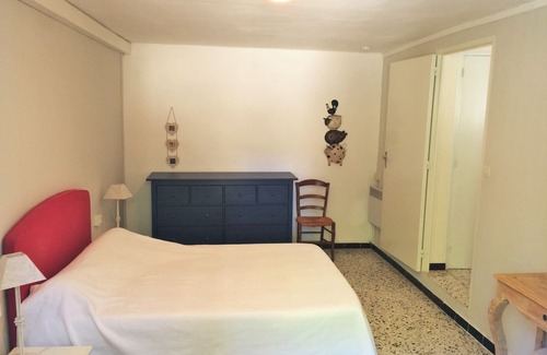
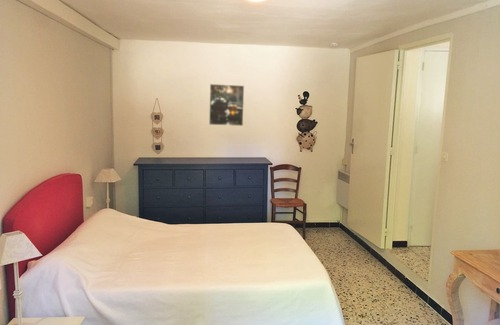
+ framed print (226, 105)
